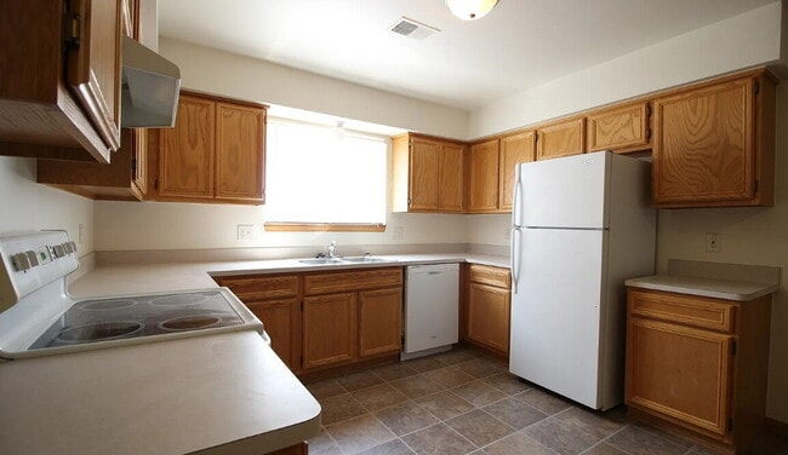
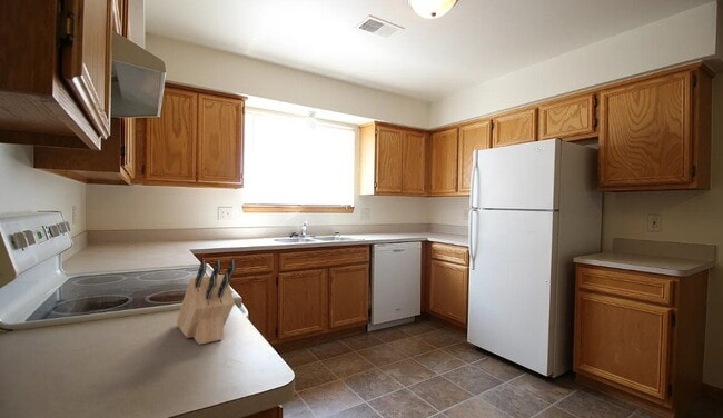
+ knife block (206, 295)
